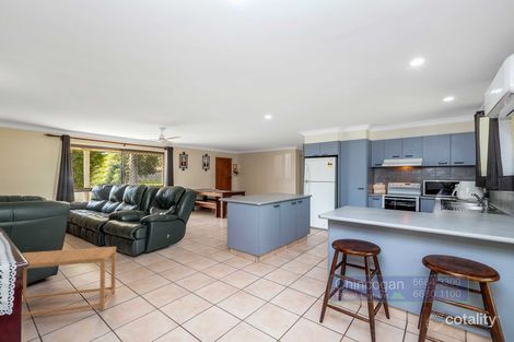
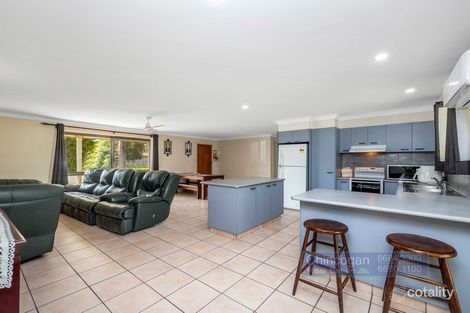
- side table (62, 292)
